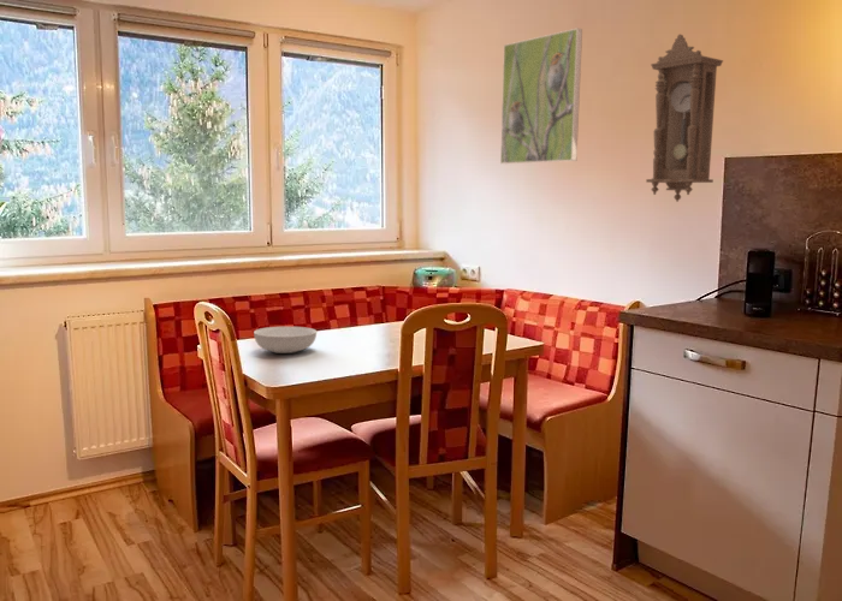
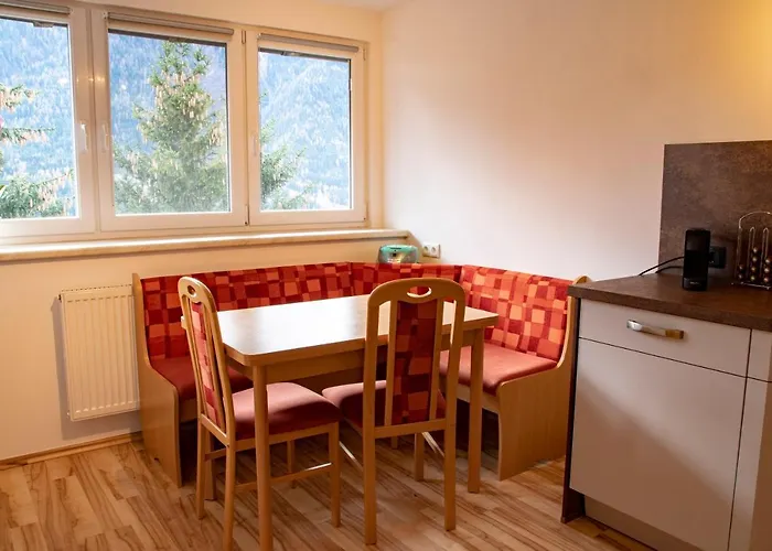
- serving bowl (285, 340)
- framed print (538, 100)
- pendulum clock (682, 120)
